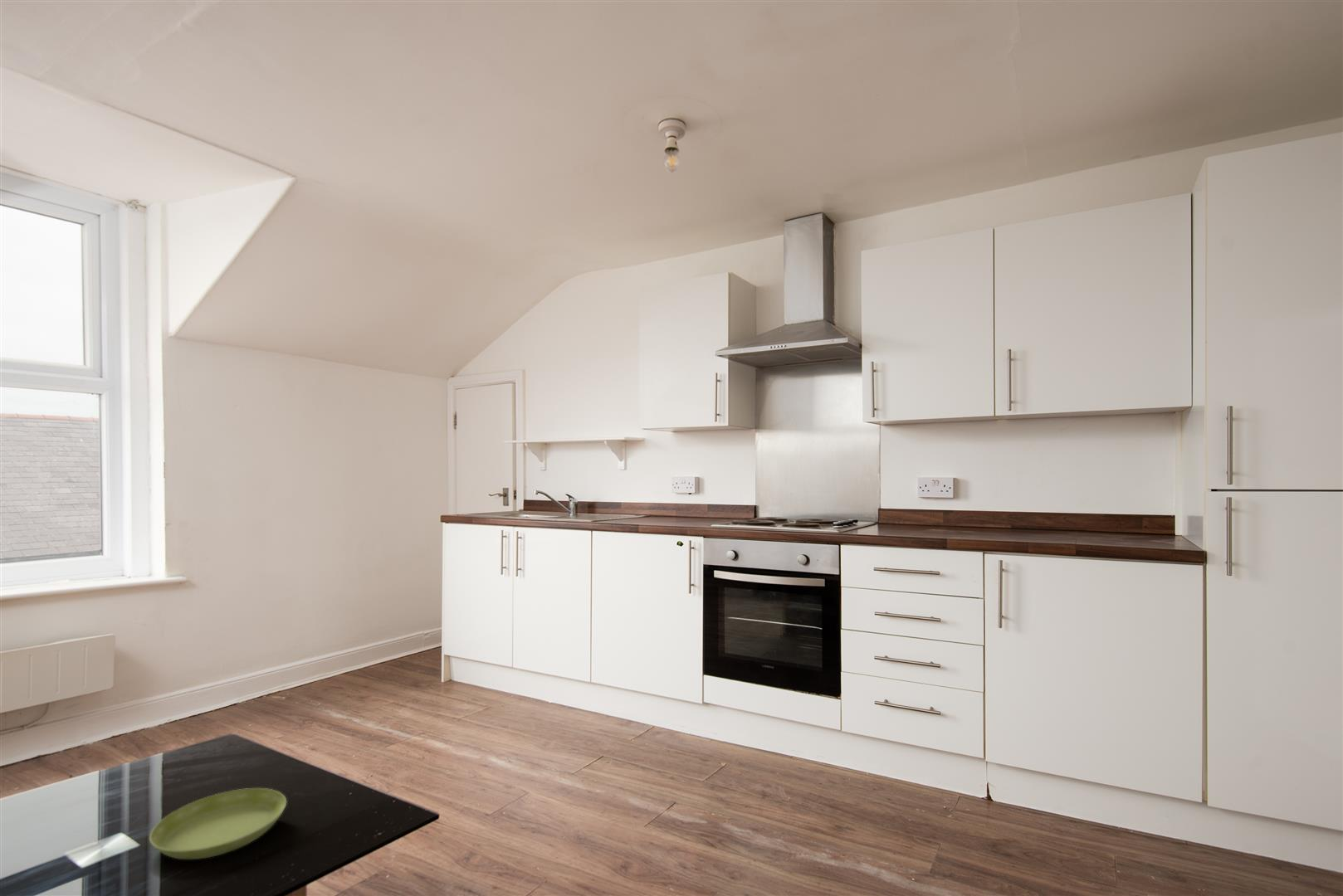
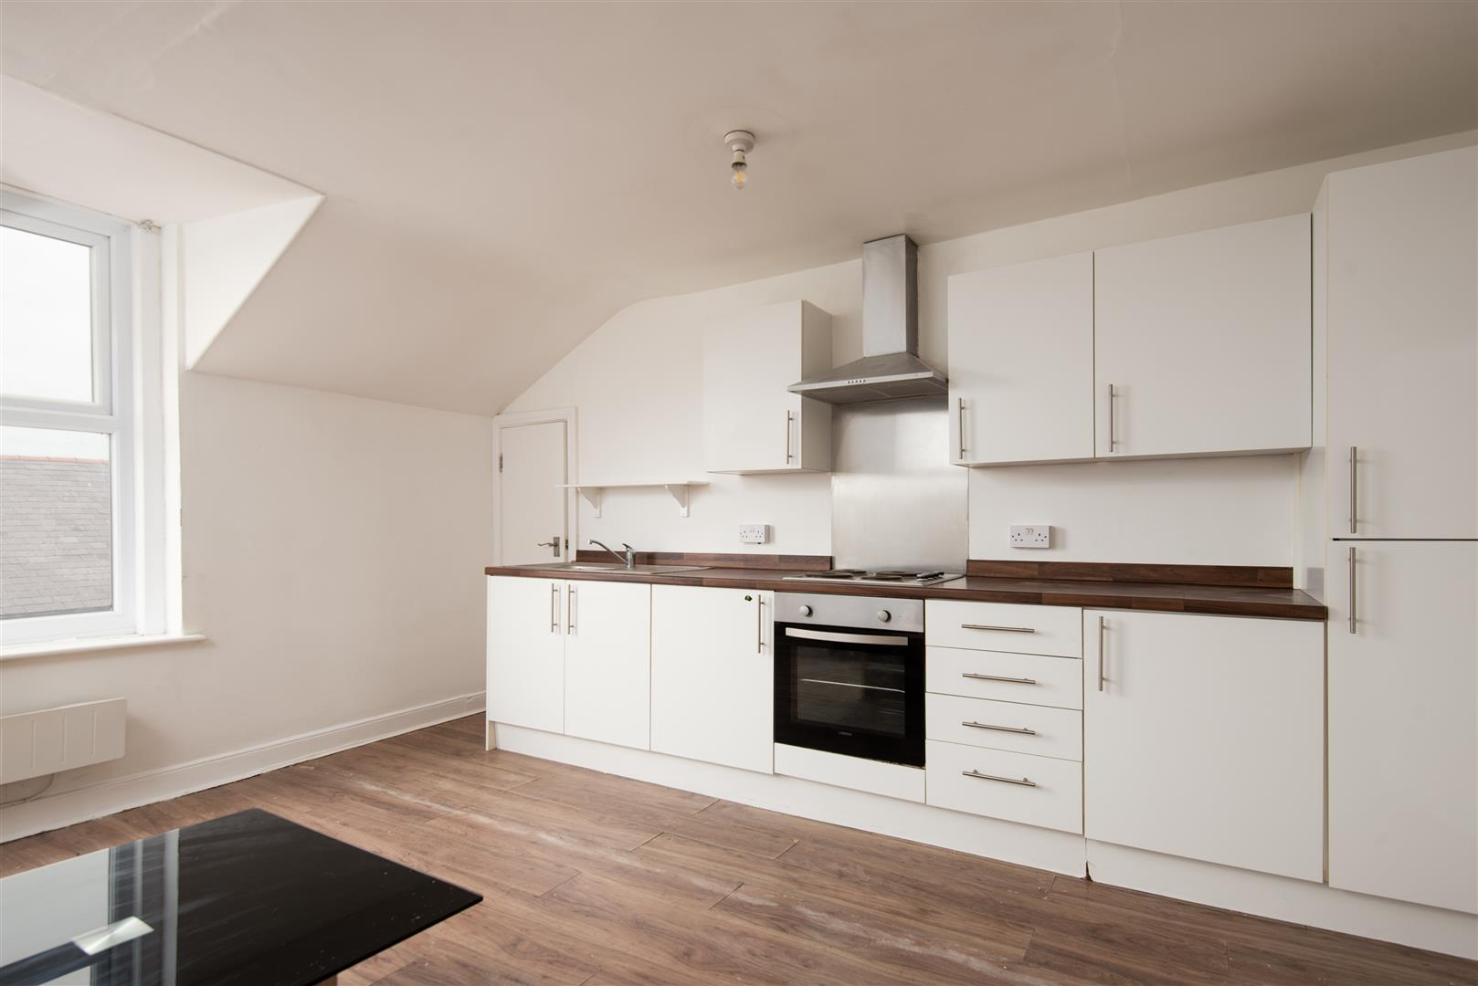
- saucer (221, 825)
